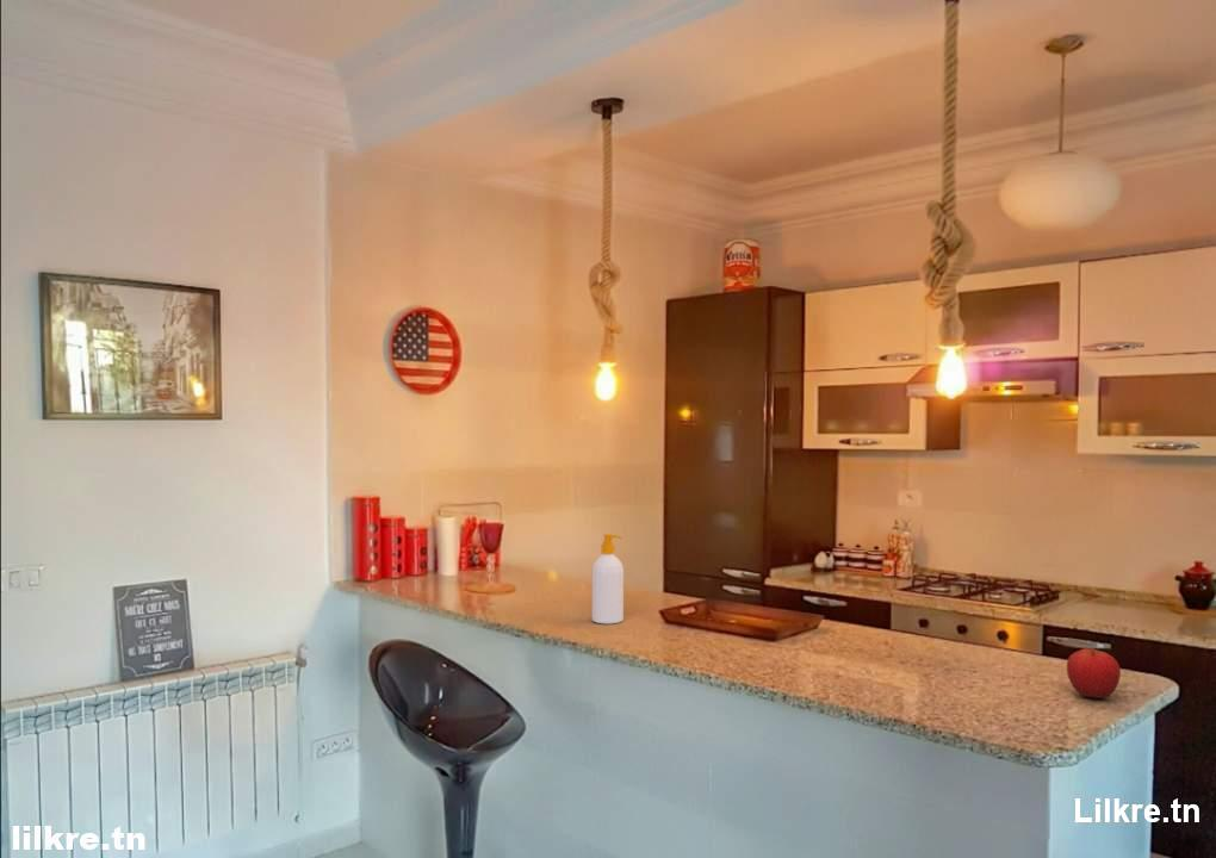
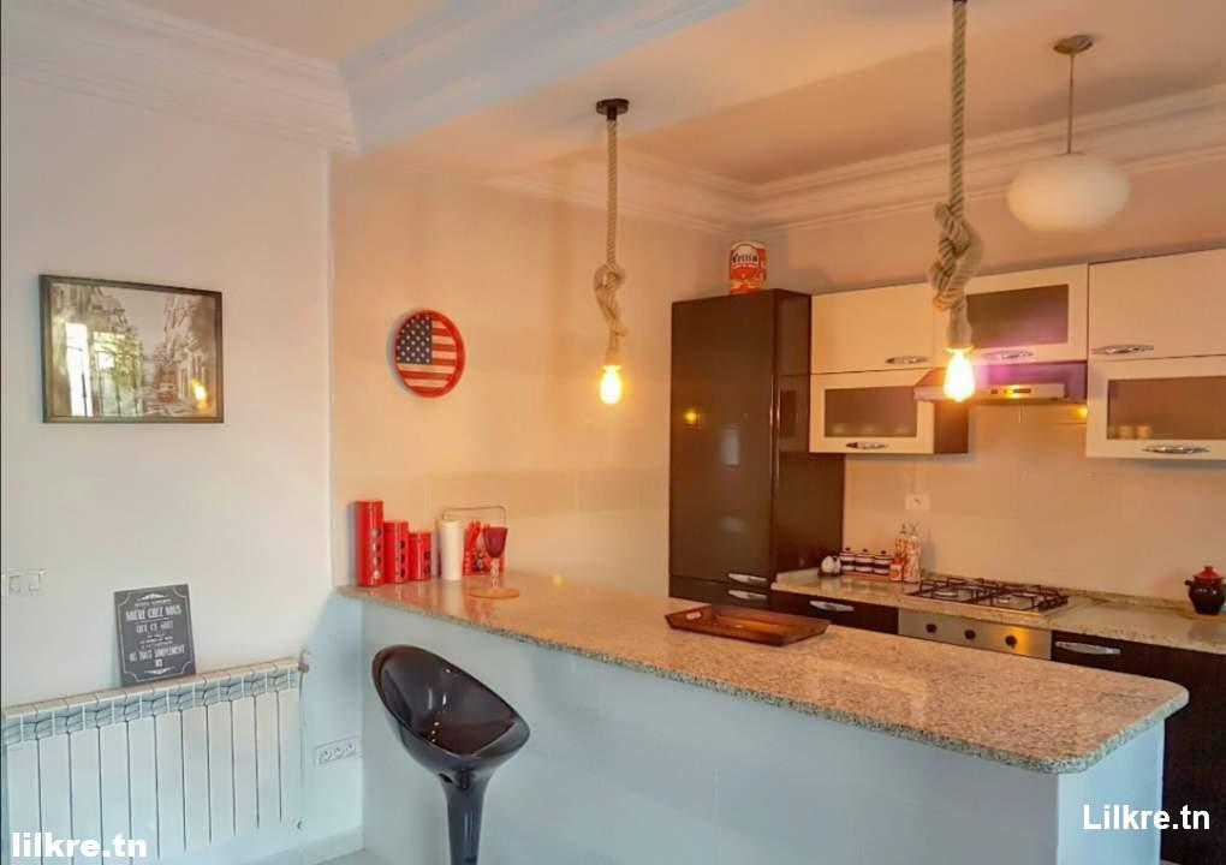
- fruit (1092, 671)
- soap bottle (608, 577)
